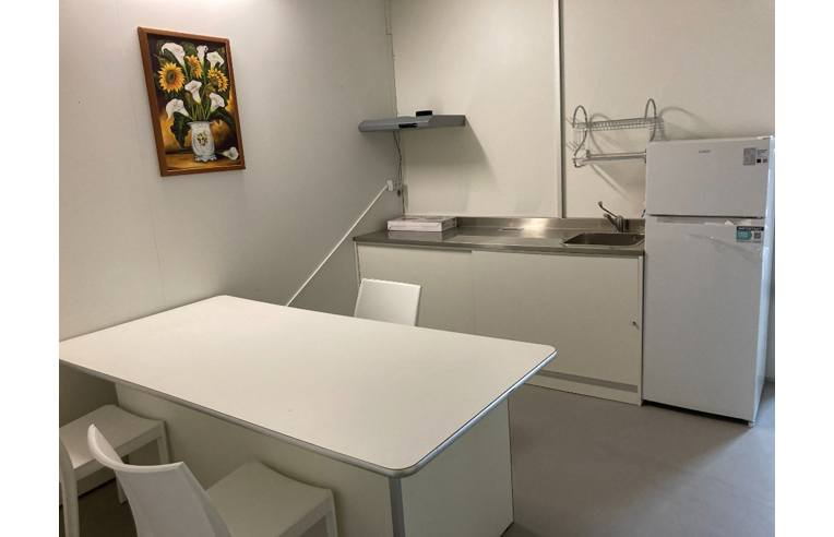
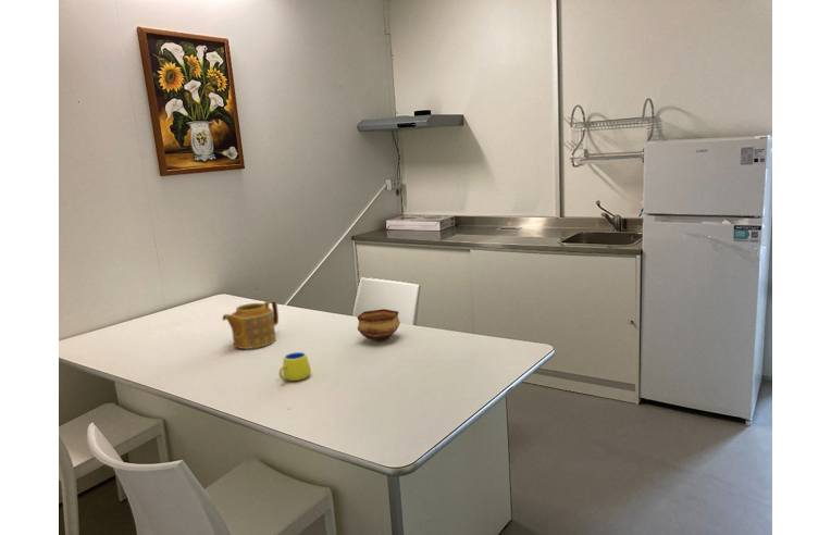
+ bowl (379, 326)
+ teapot (251, 324)
+ mug (293, 368)
